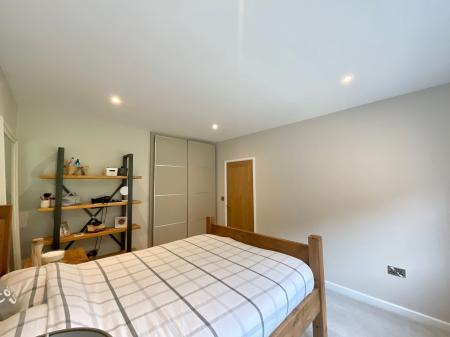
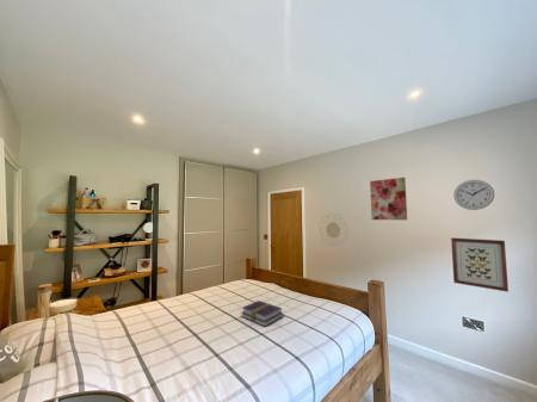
+ wall art (387, 199)
+ wall clock (473, 194)
+ wall art (477, 262)
+ book (261, 311)
+ decorative wall piece (333, 229)
